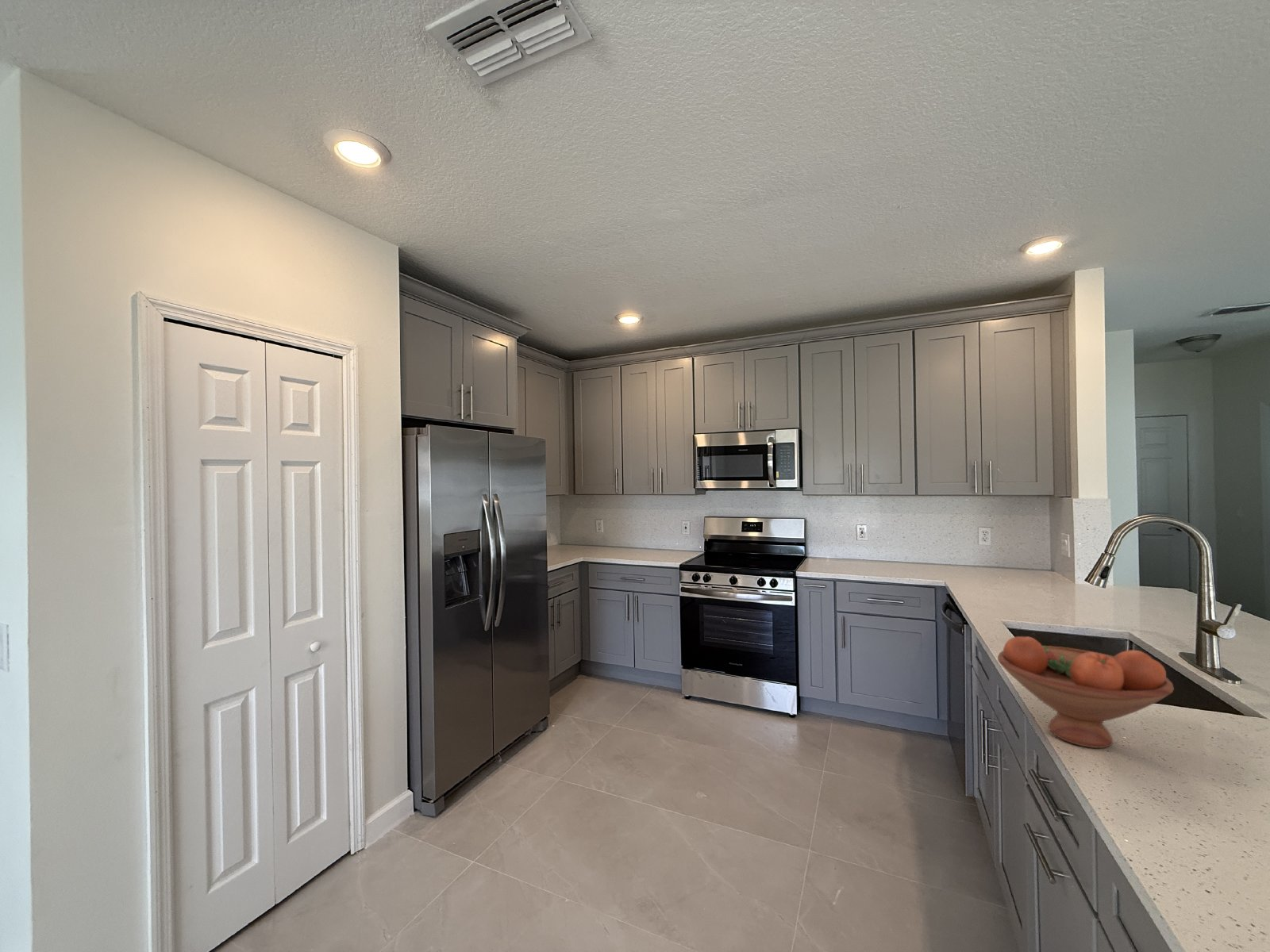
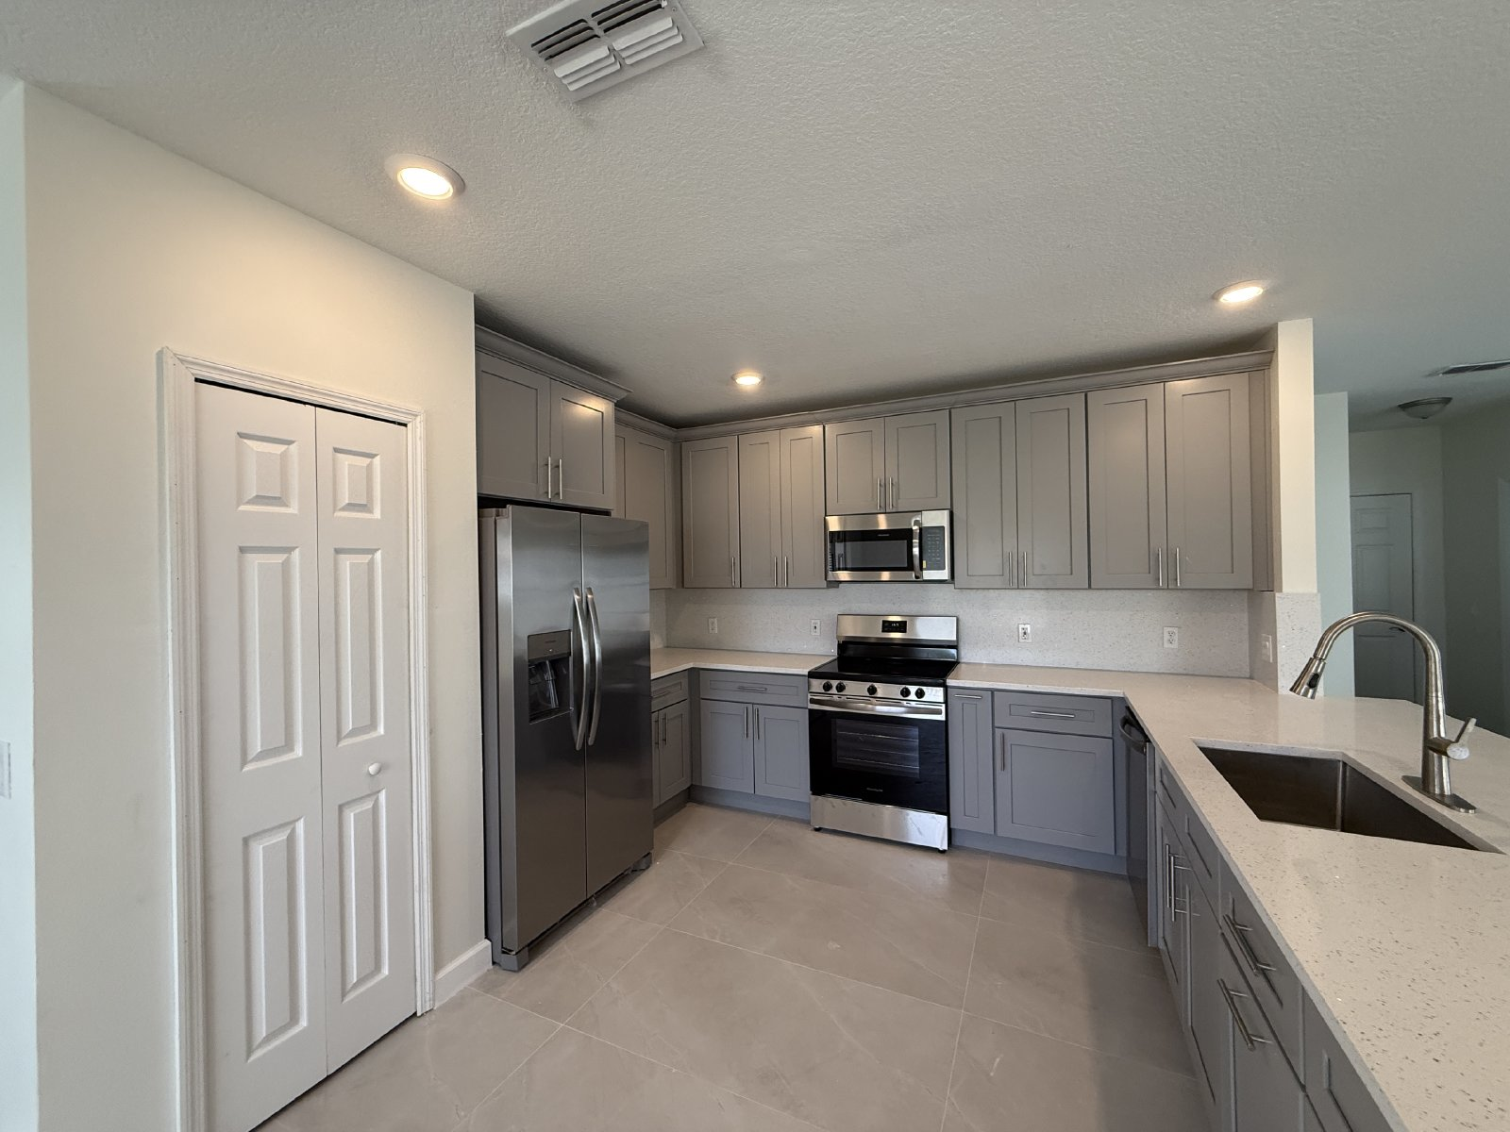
- fruit bowl (1079, 688)
